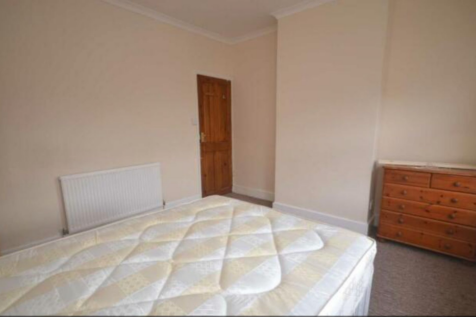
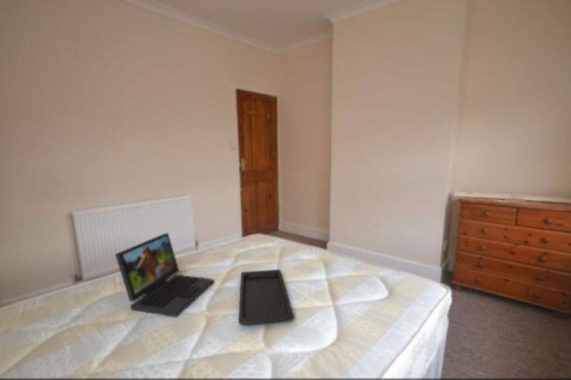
+ laptop (169, 269)
+ serving tray (263, 294)
